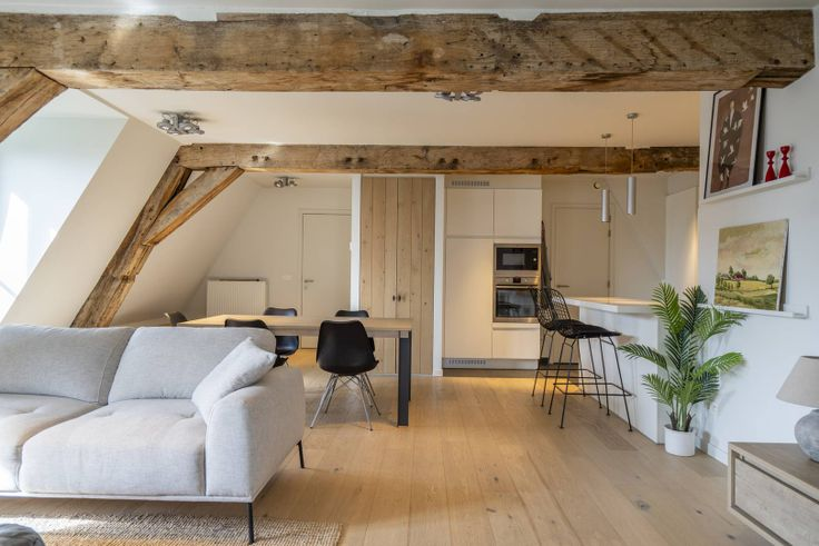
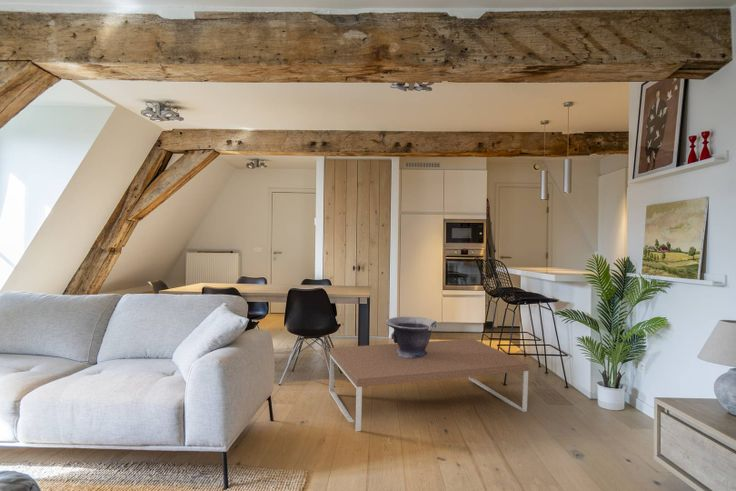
+ coffee table (424, 378)
+ decorative bowl (410, 337)
